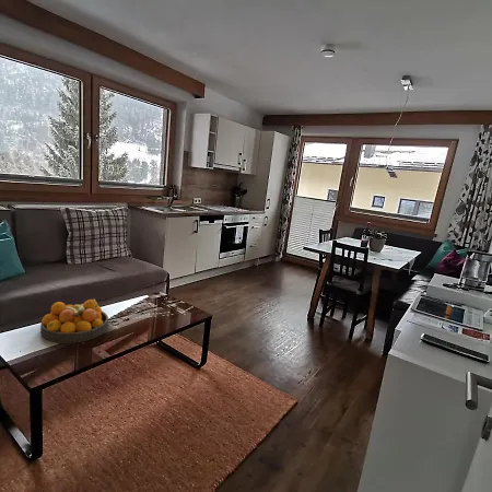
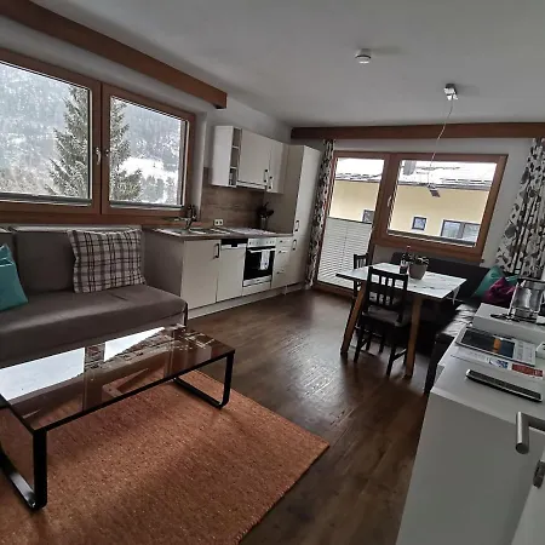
- fruit bowl (75, 315)
